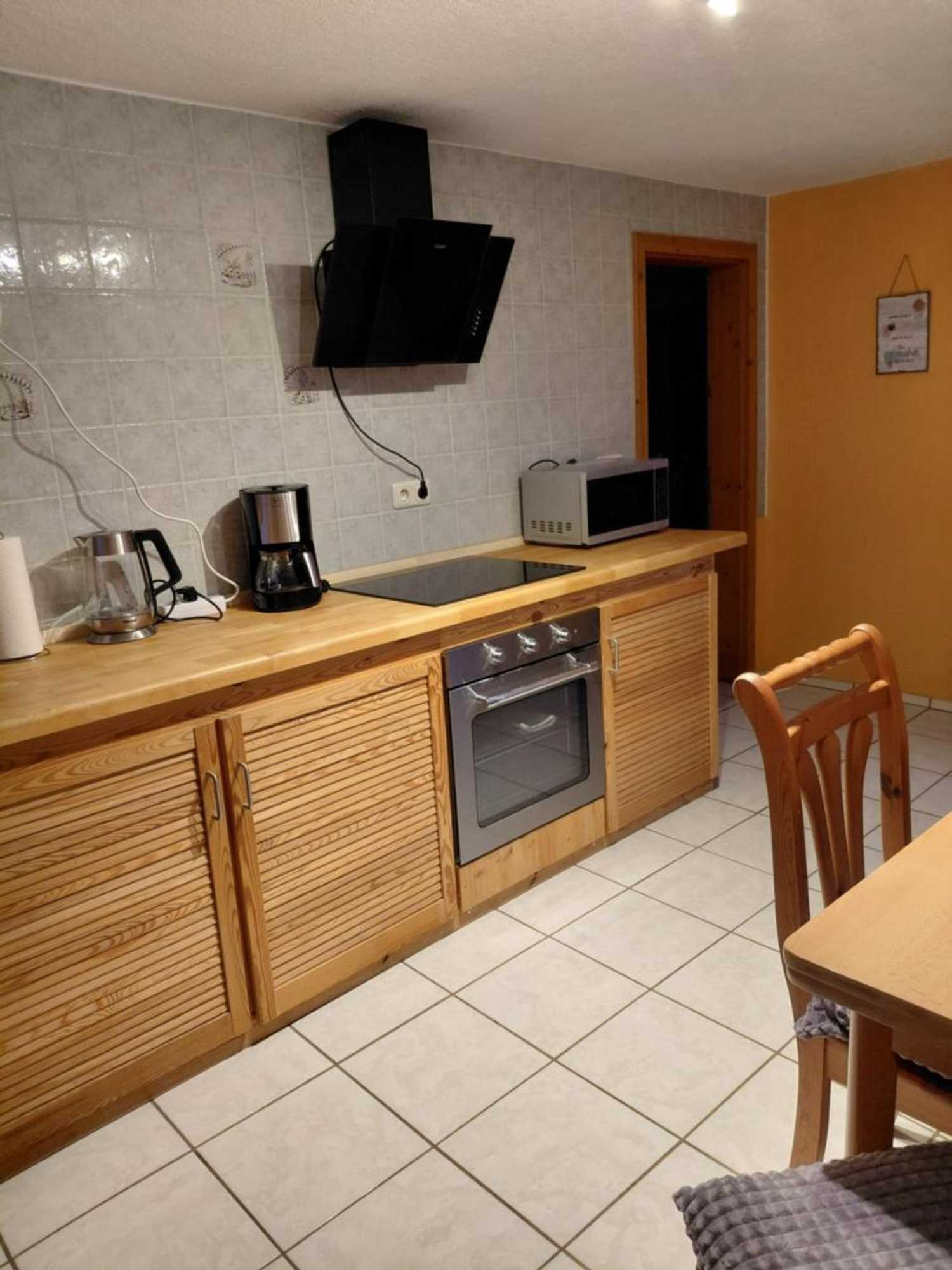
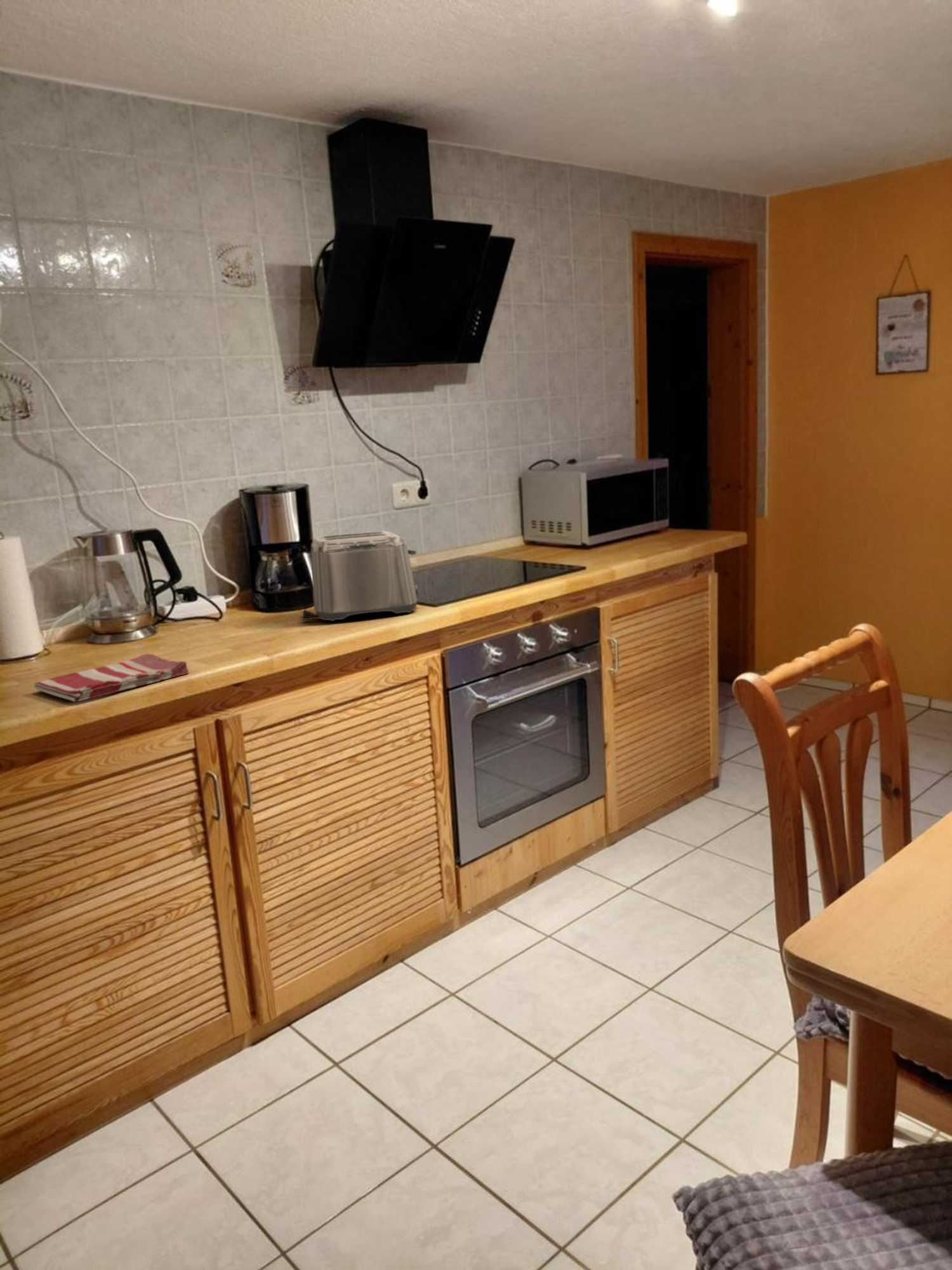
+ dish towel (112, 675)
+ toaster (357, 575)
